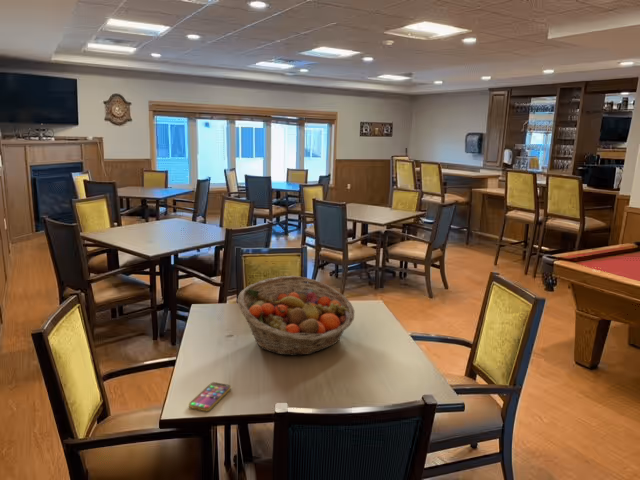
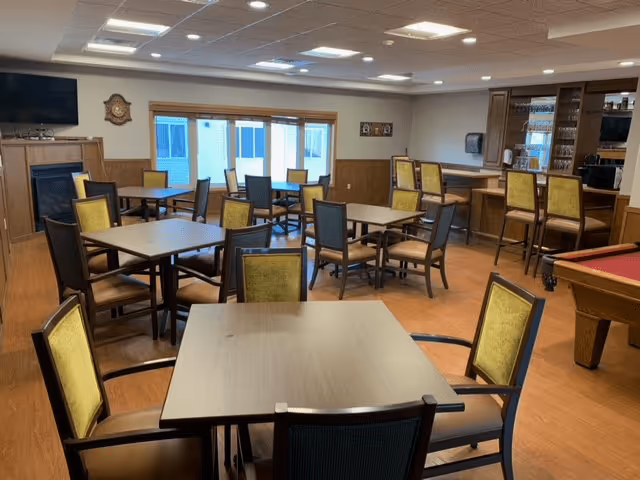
- fruit basket (297, 313)
- smartphone (210, 396)
